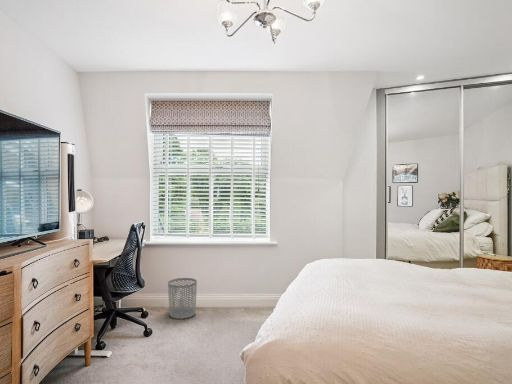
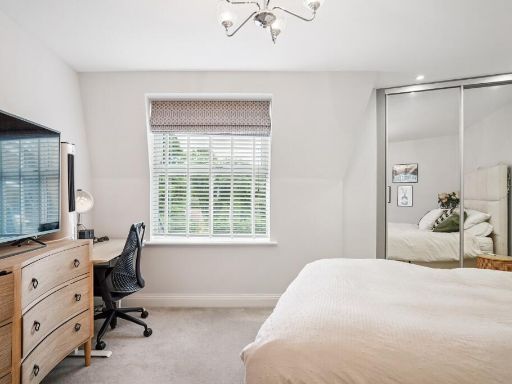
- waste bin (182, 297)
